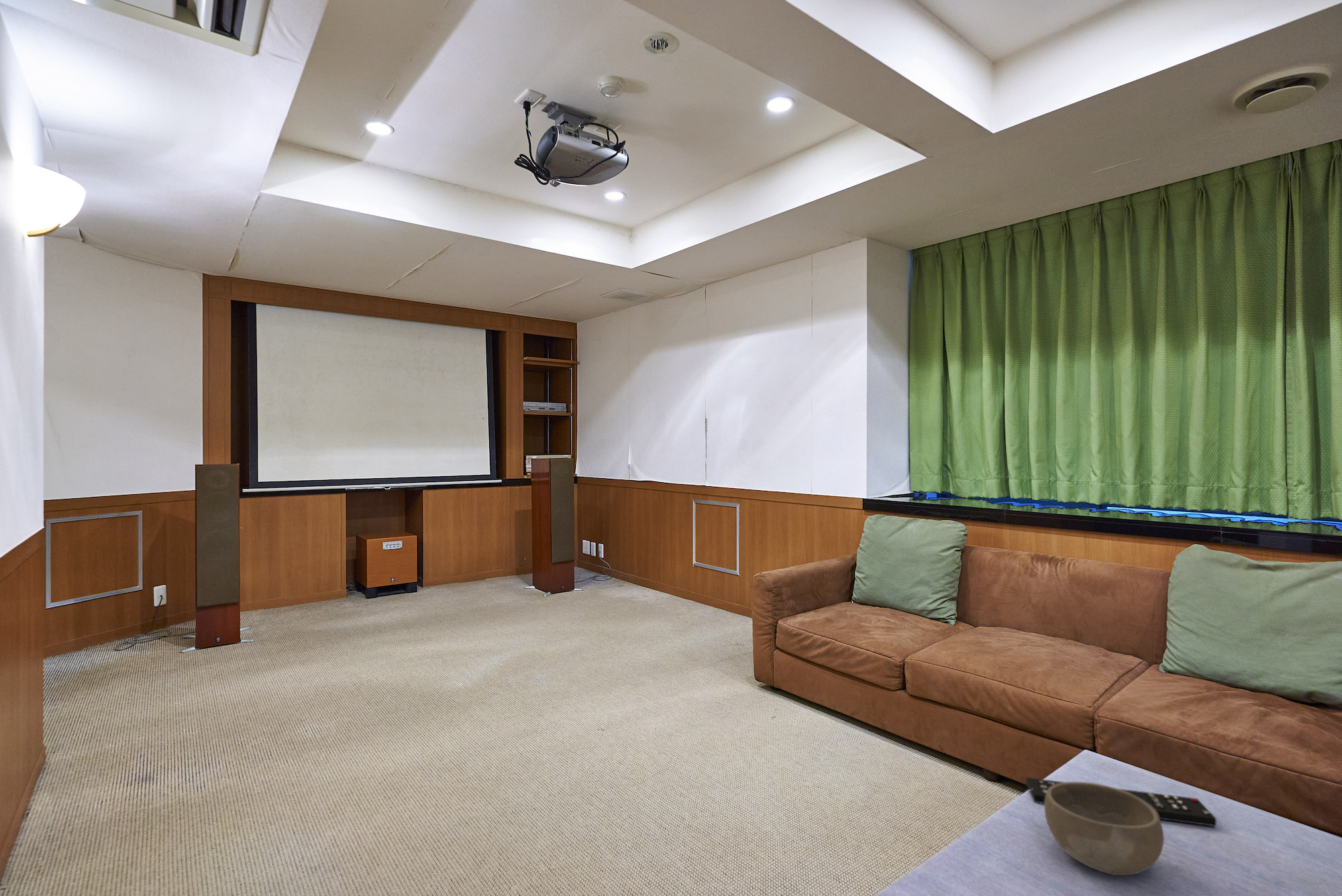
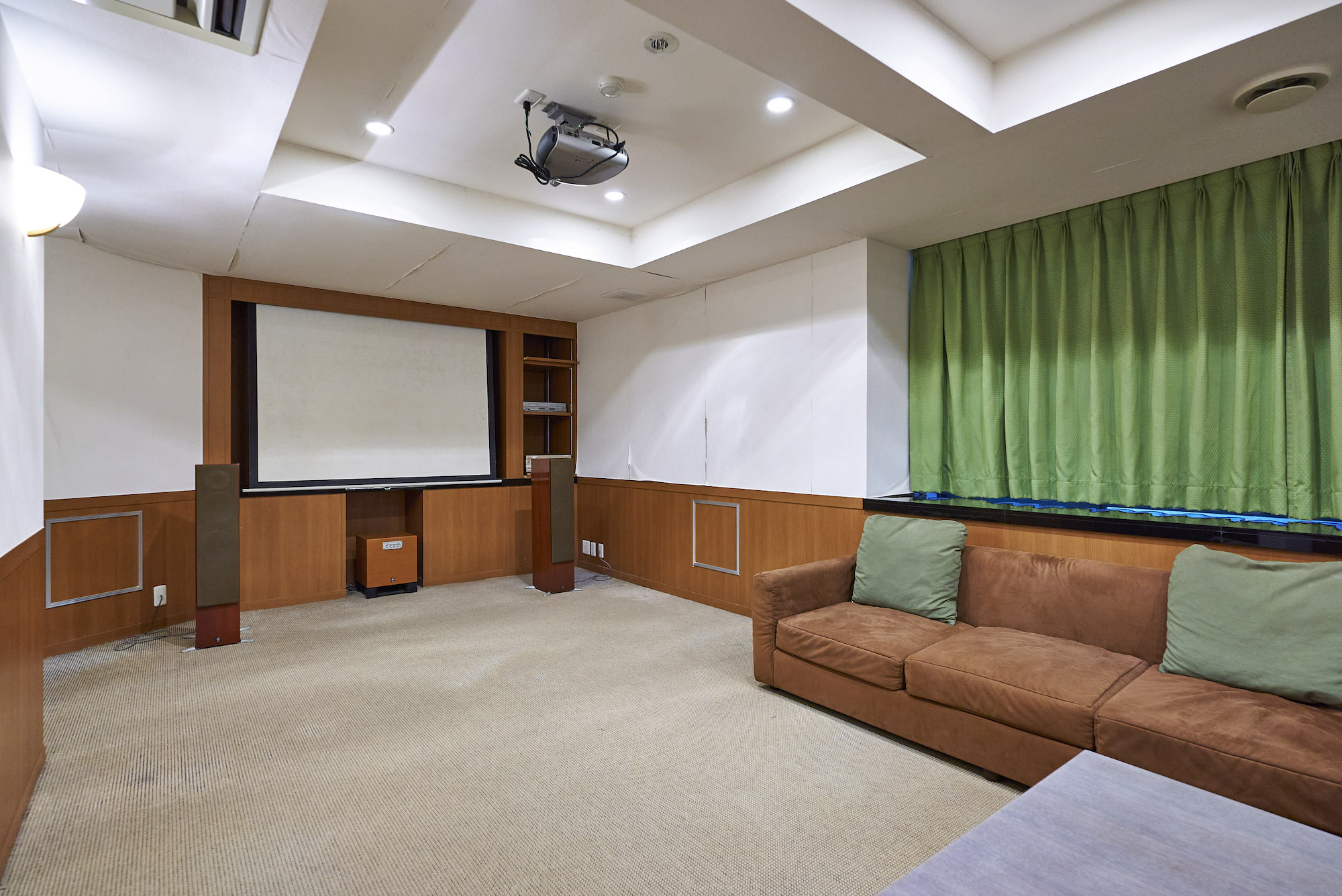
- remote control (1119, 789)
- bowl (1102, 830)
